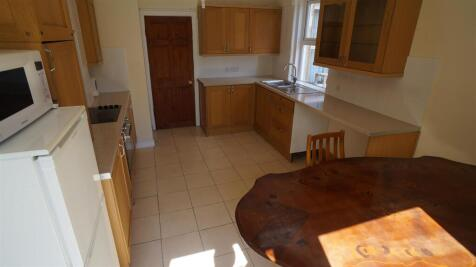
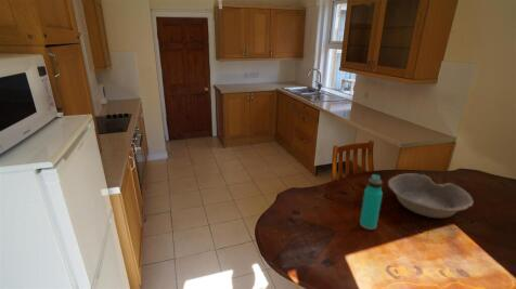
+ bowl (426, 197)
+ water bottle (372, 201)
